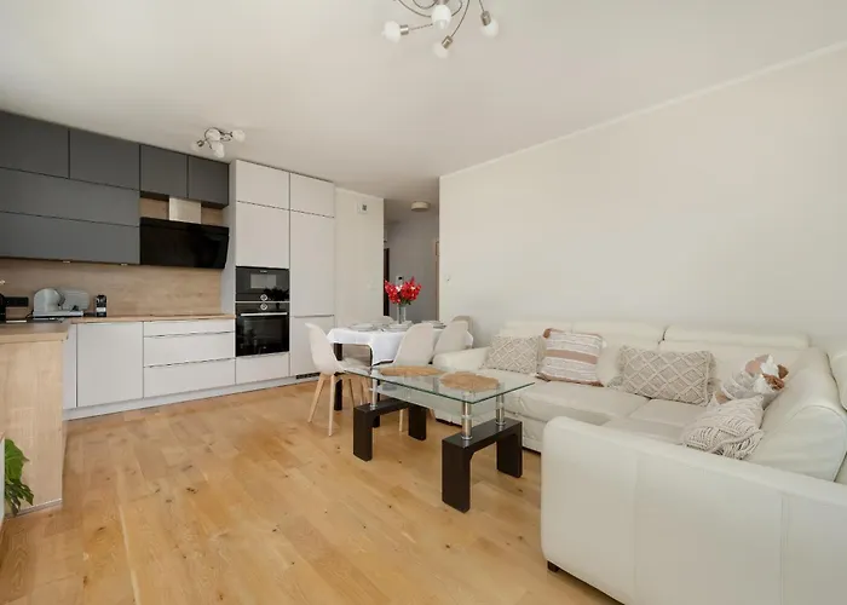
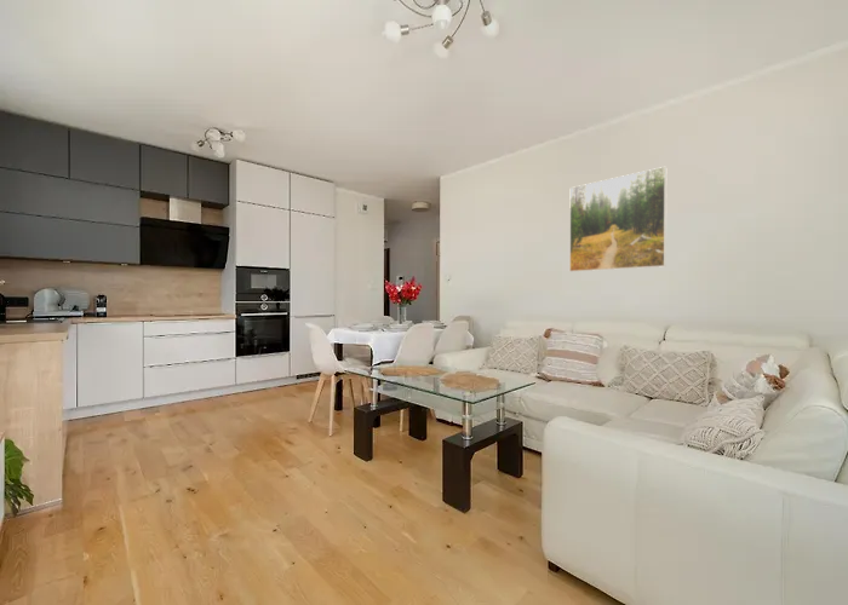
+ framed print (613, 224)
